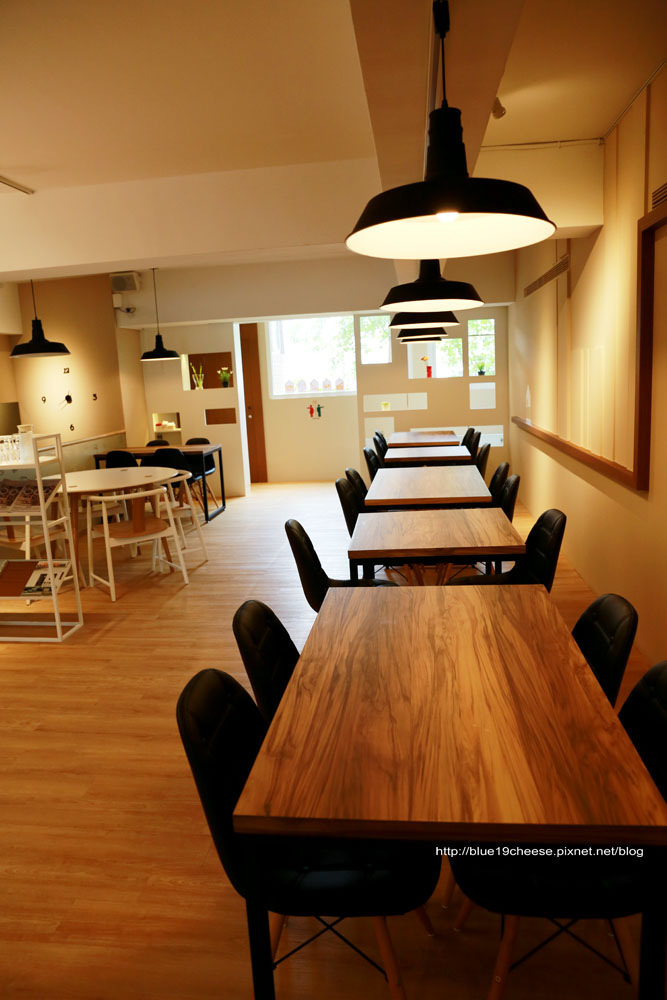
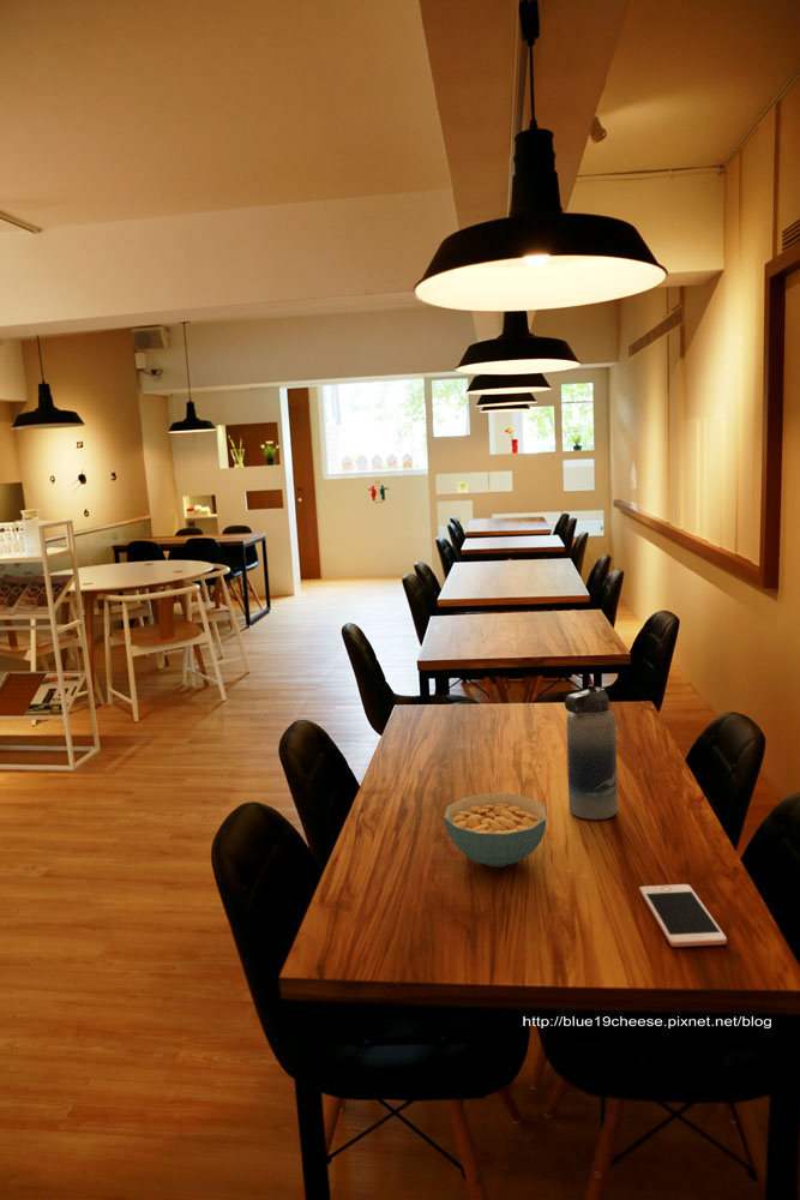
+ water bottle (588, 749)
+ cereal bowl (495, 836)
+ cell phone (680, 913)
